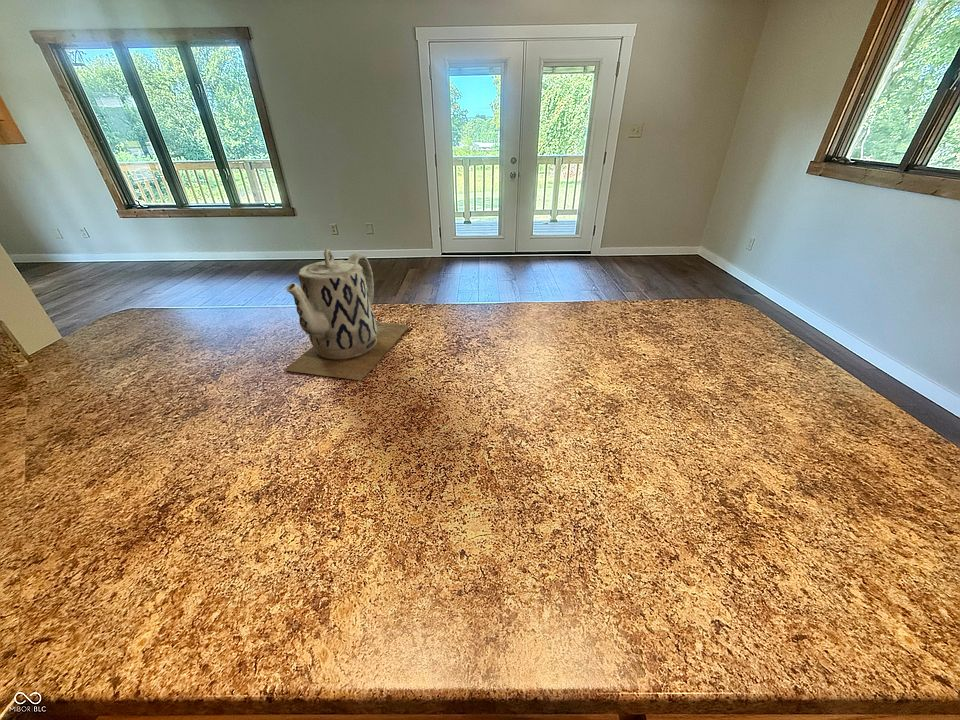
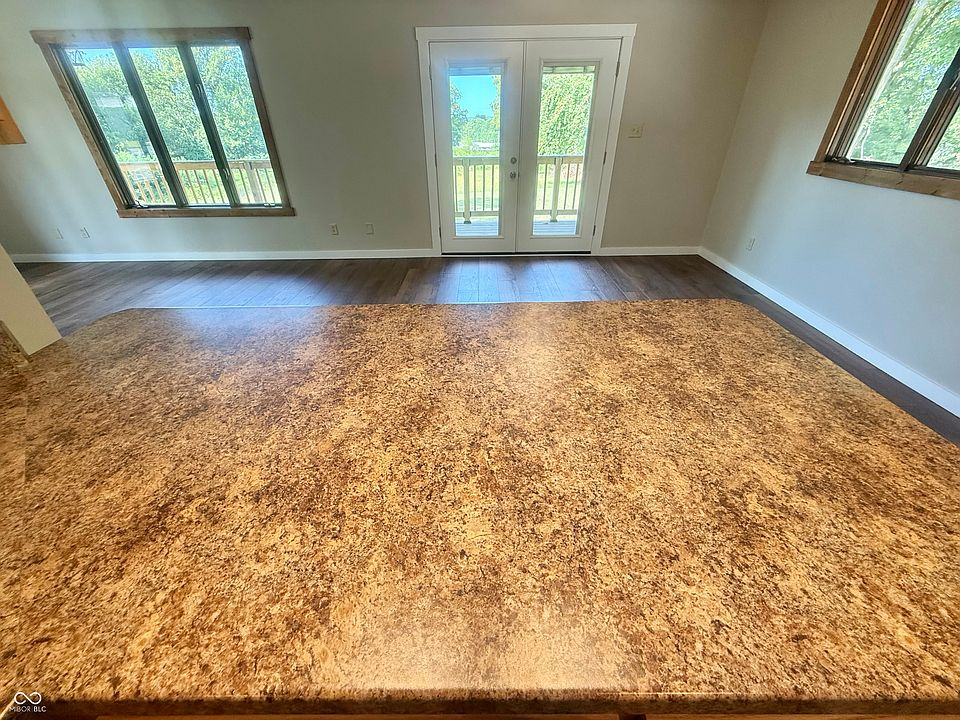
- teapot (343, 300)
